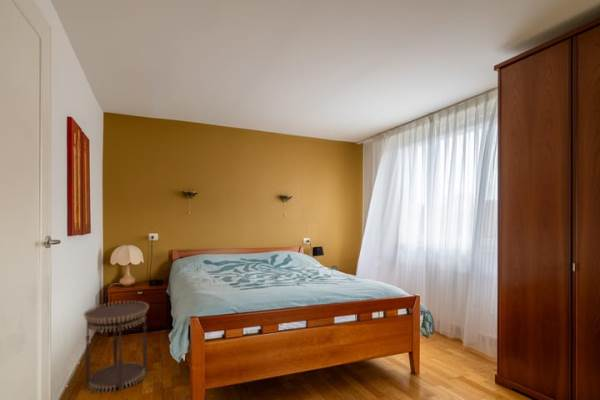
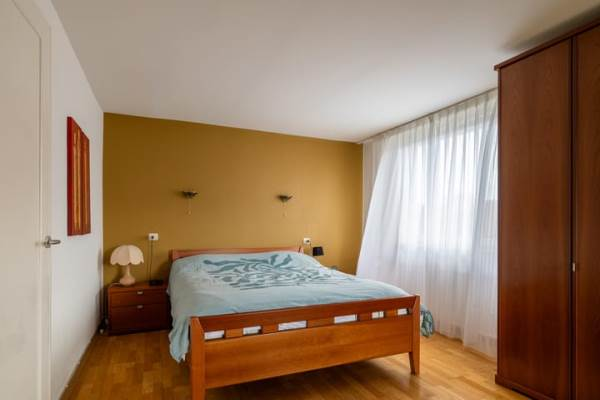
- side table (117, 343)
